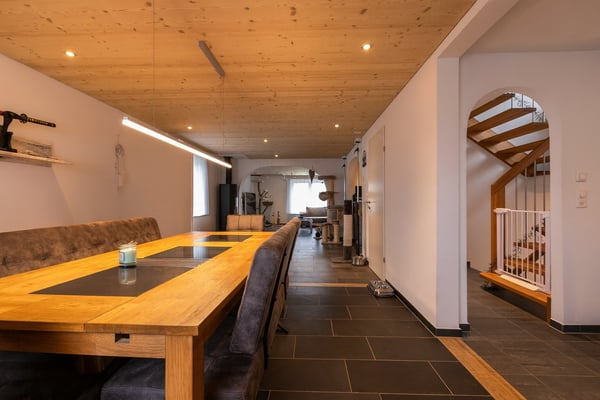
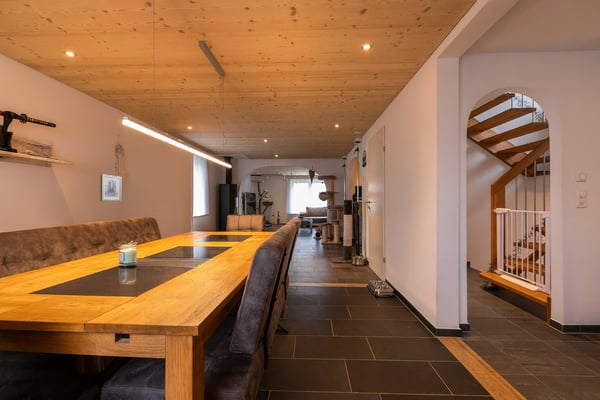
+ wall art (111, 188)
